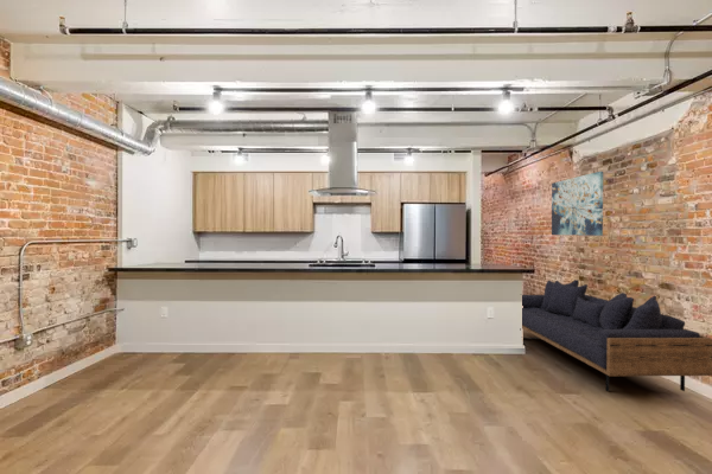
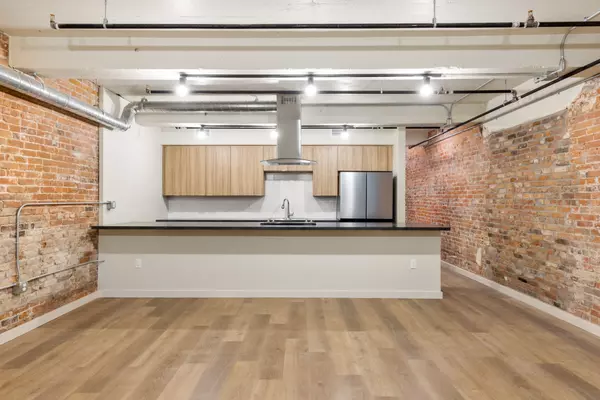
- wall art (574, 206)
- sofa (583, 322)
